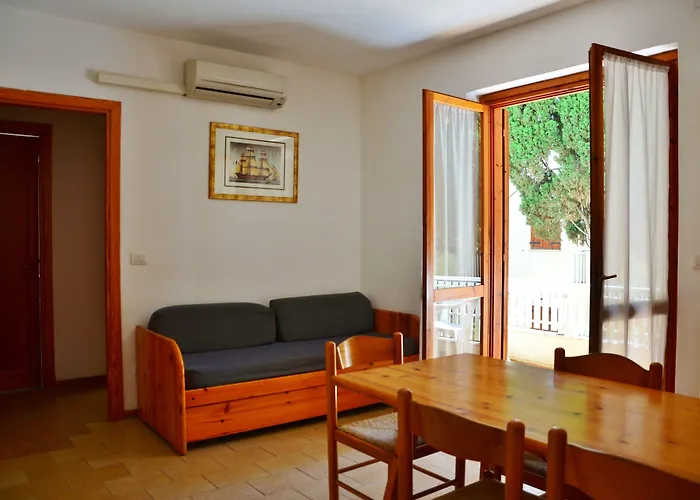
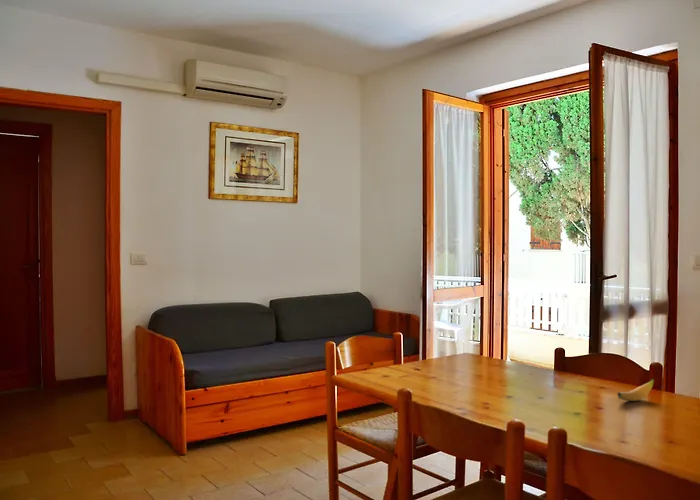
+ banana (636, 390)
